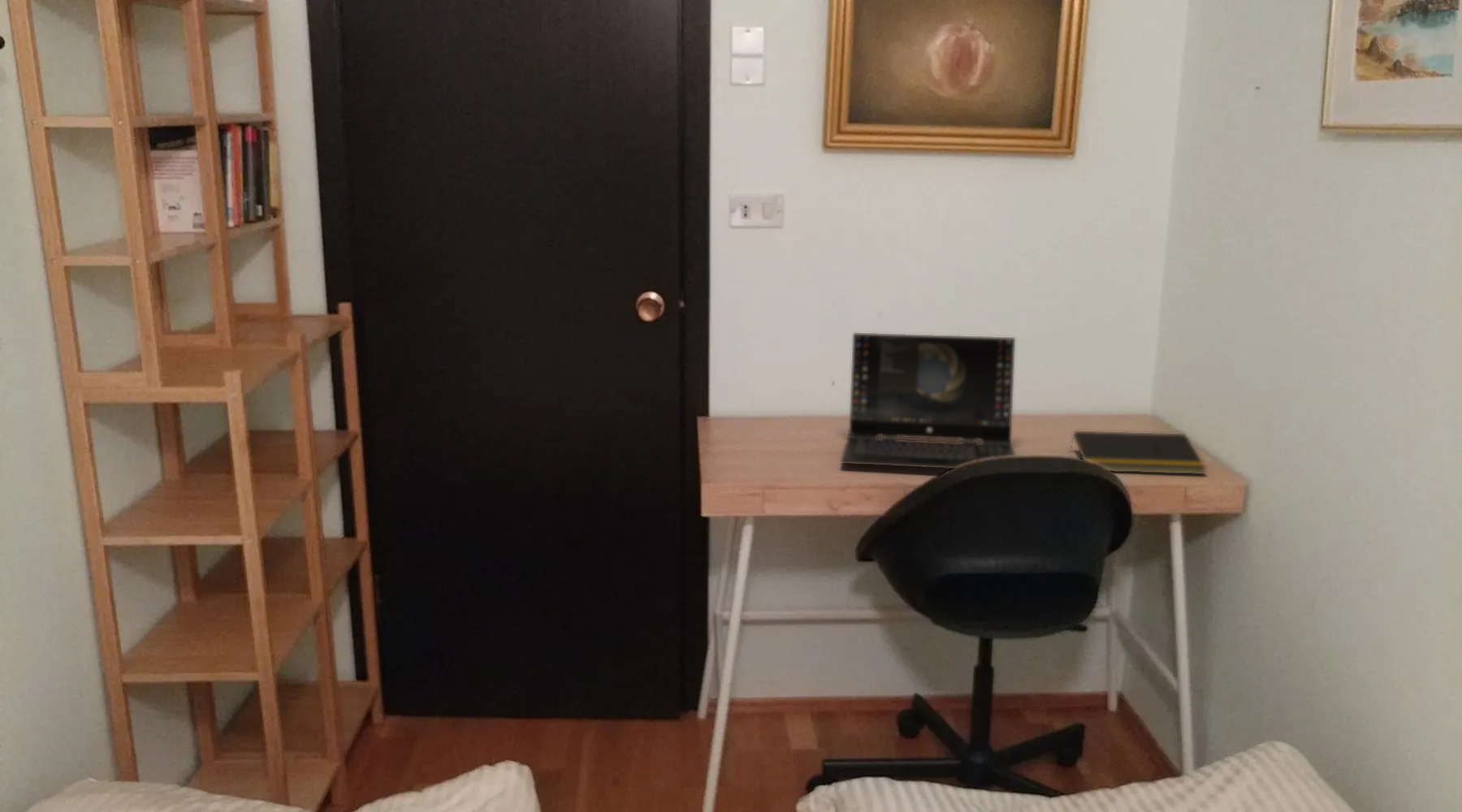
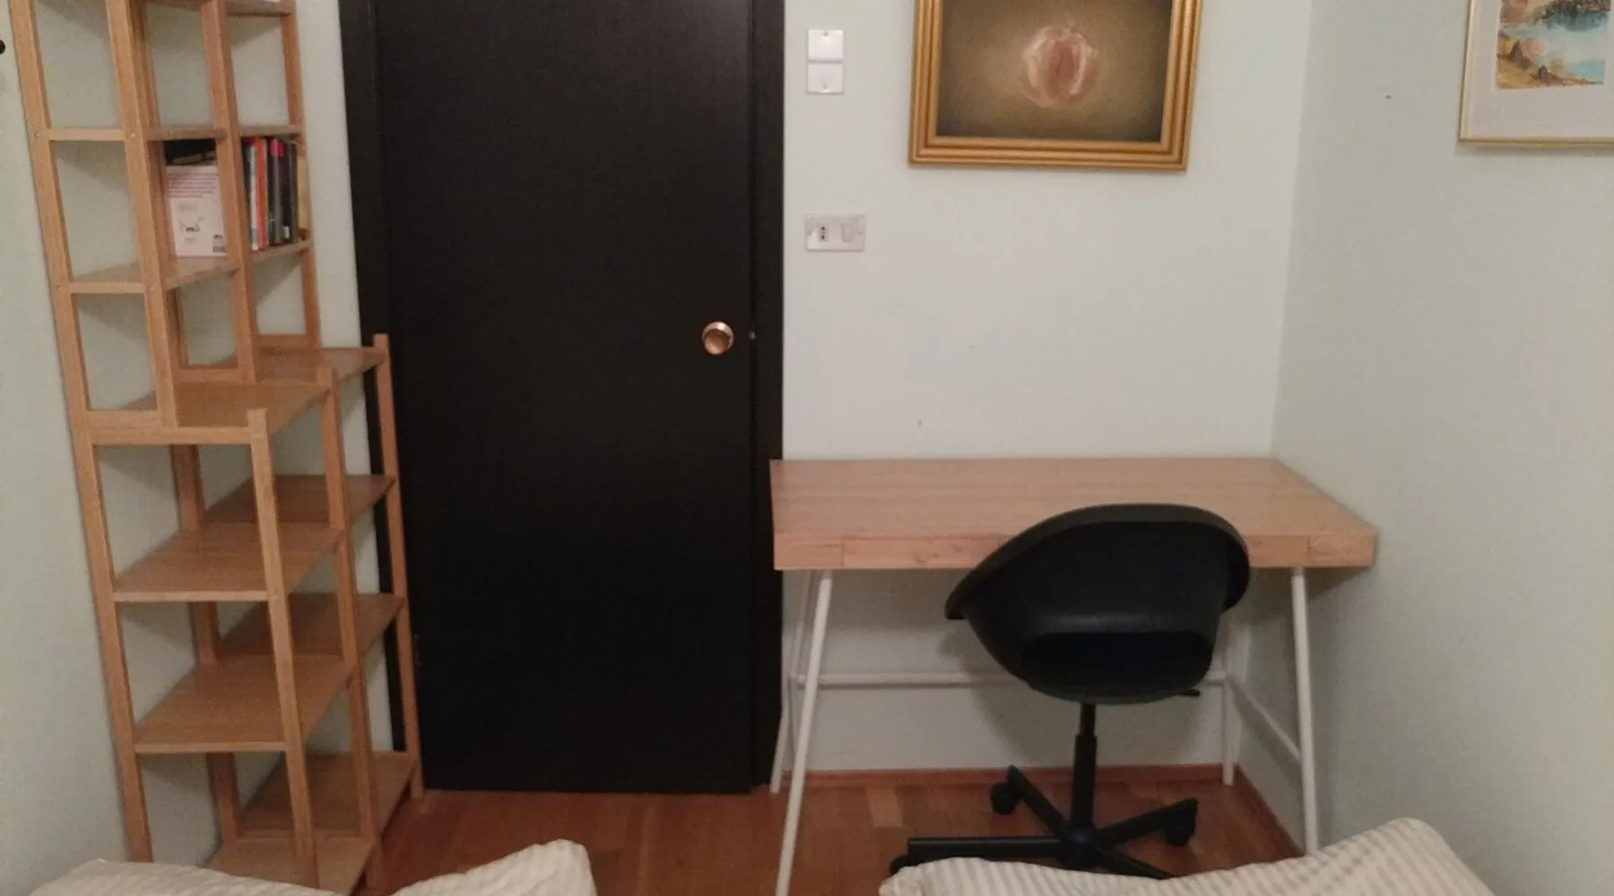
- laptop (931, 400)
- notepad (1137, 451)
